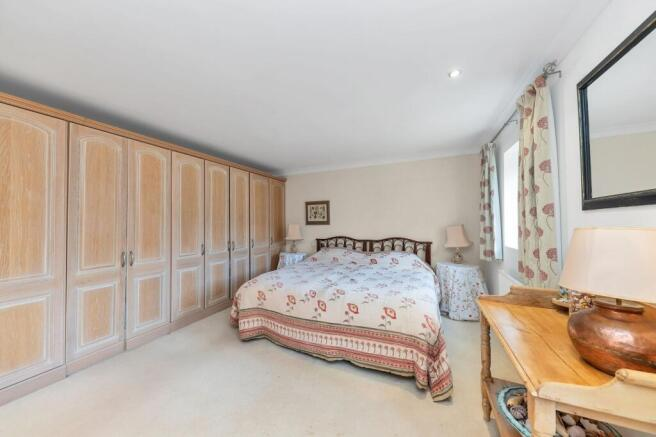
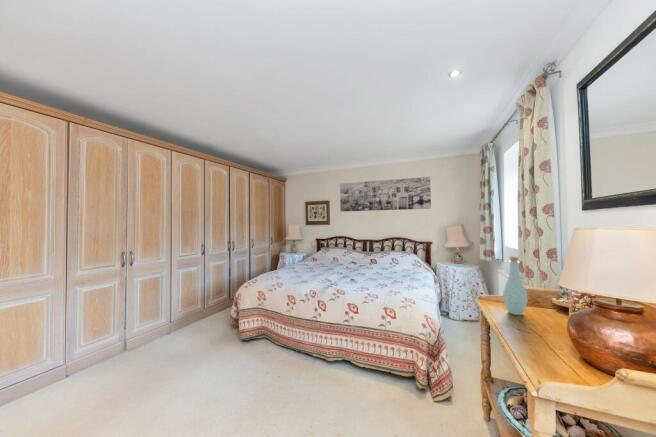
+ bottle (514, 284)
+ wall art (382, 195)
